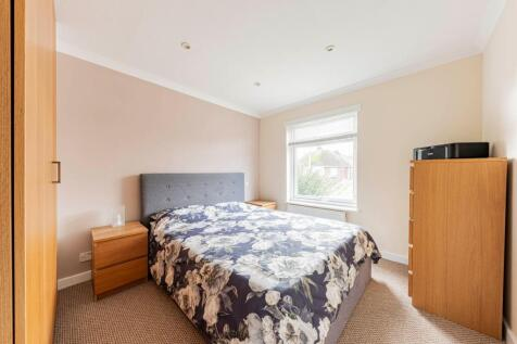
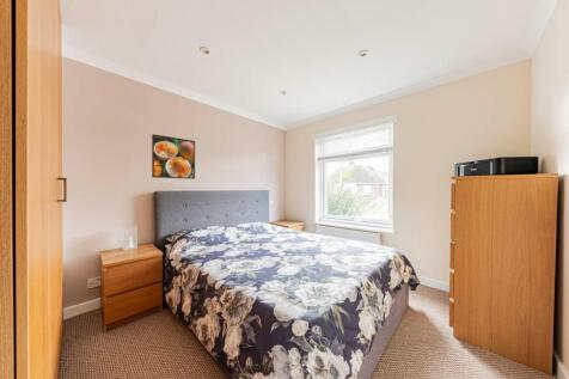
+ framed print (175, 158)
